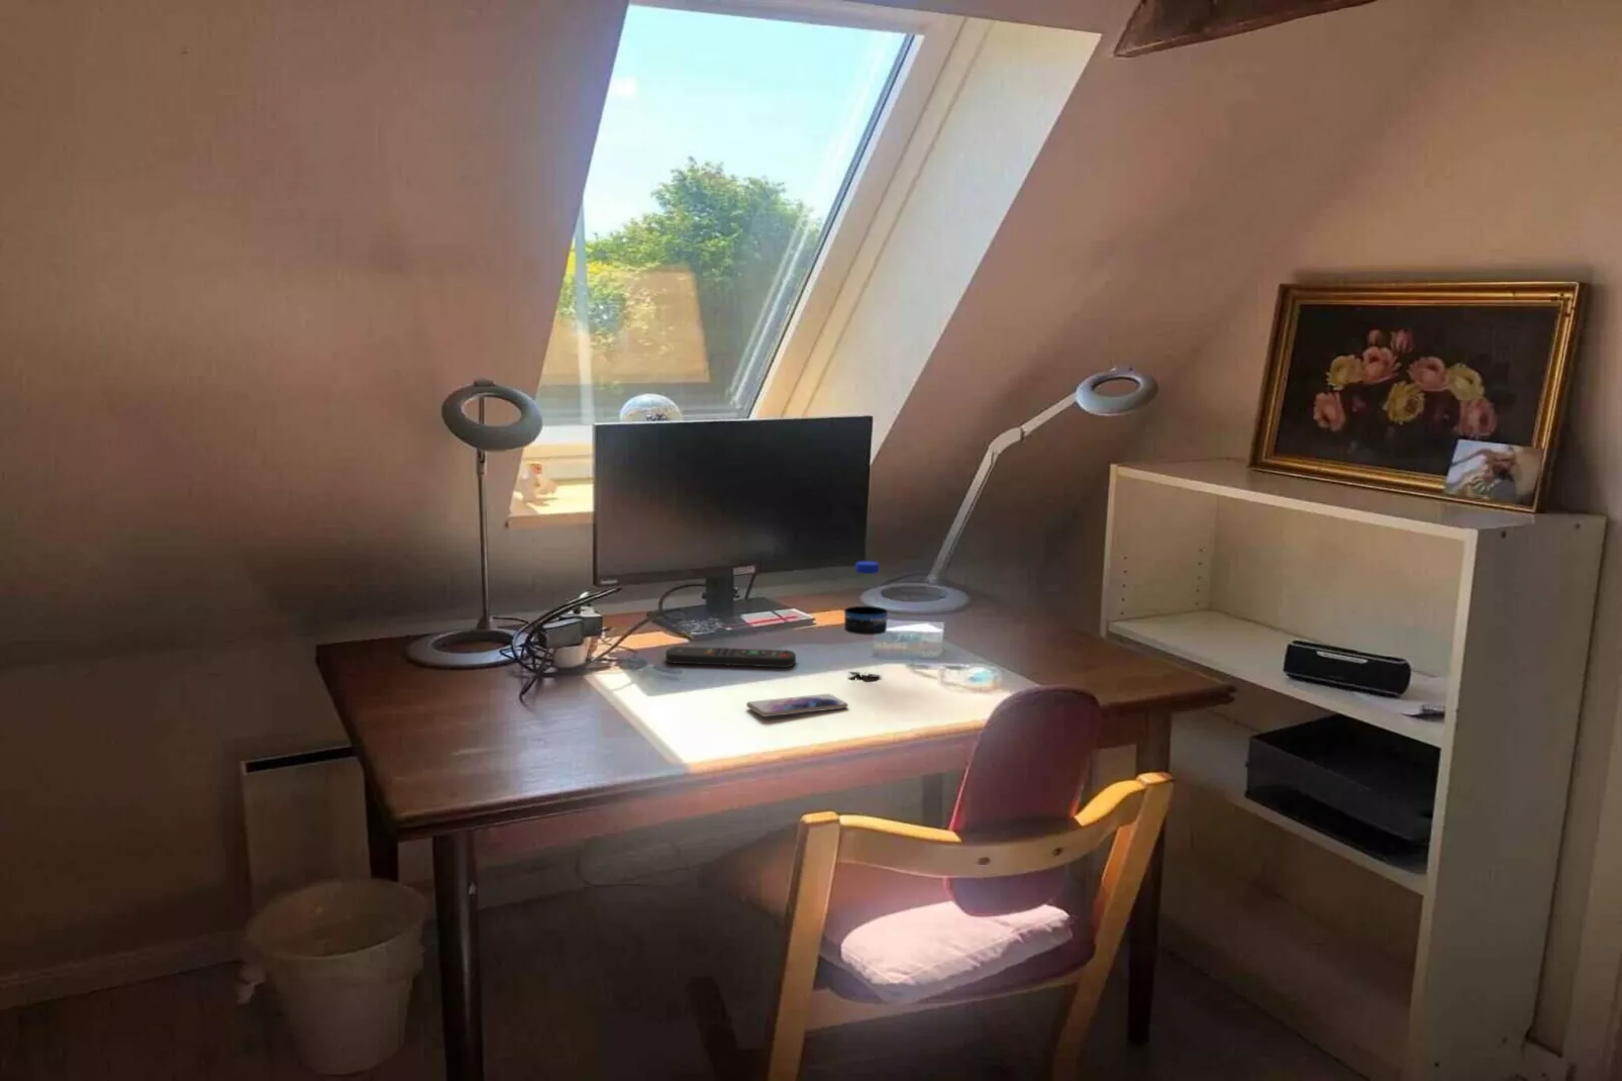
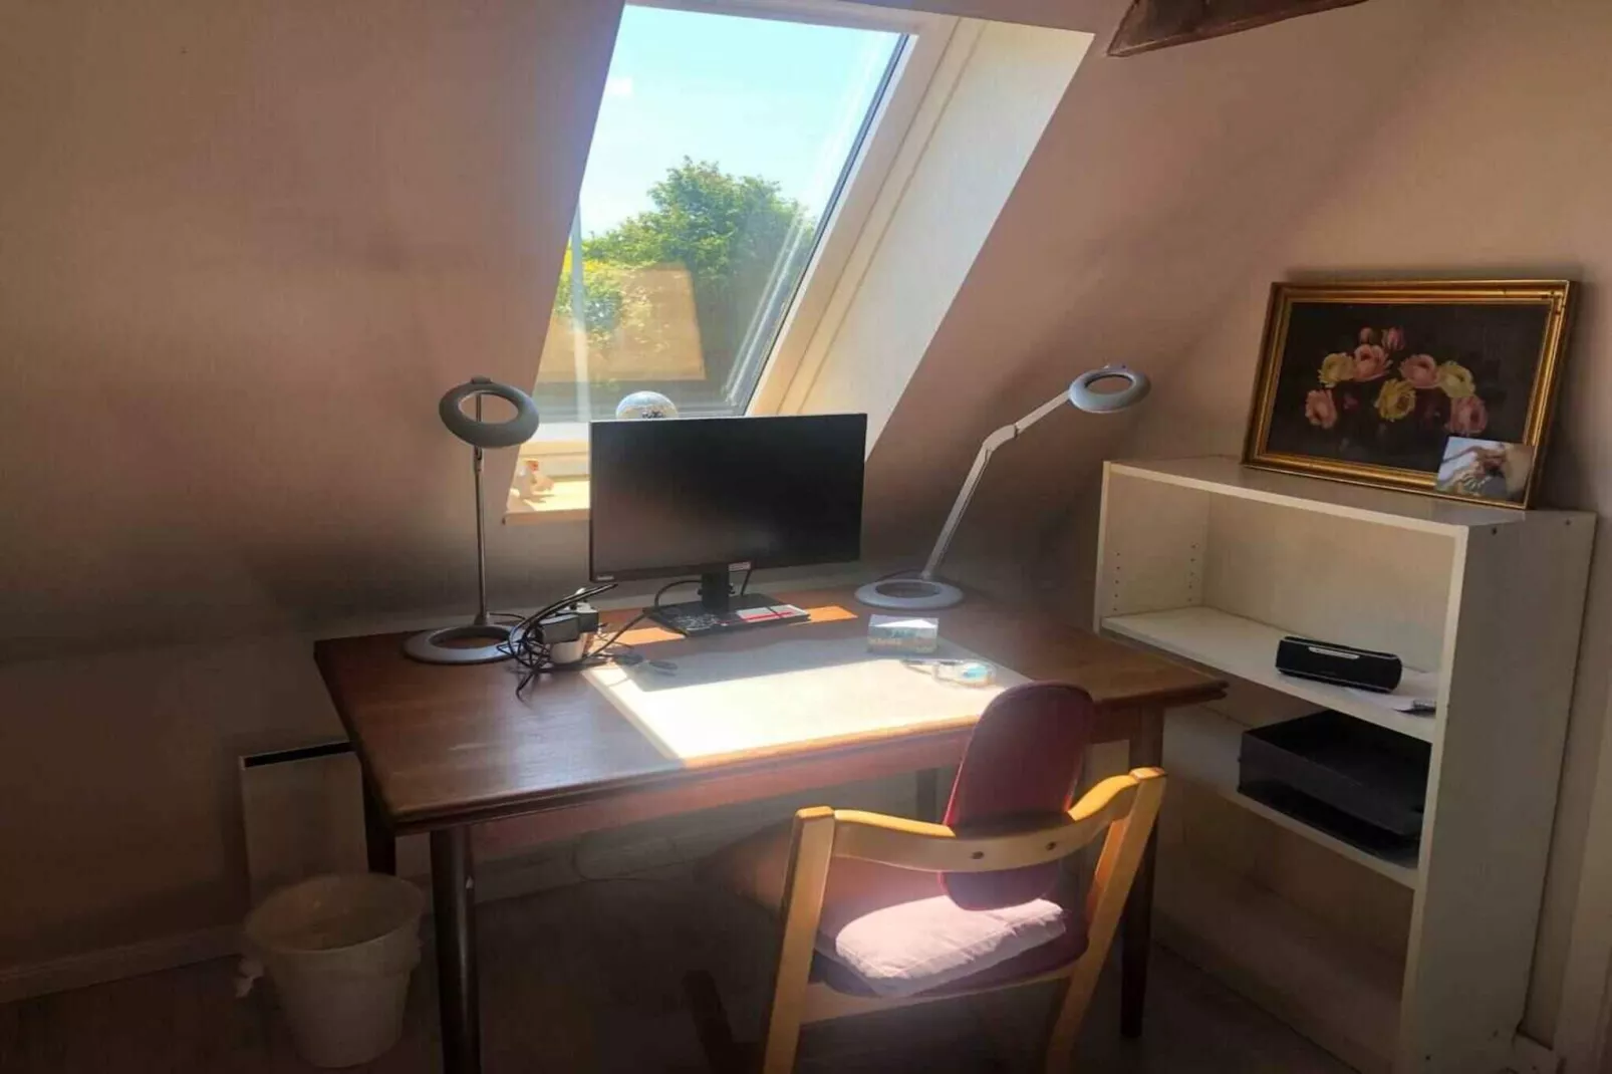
- water bottle (866, 621)
- smartphone (797, 705)
- remote control (731, 655)
